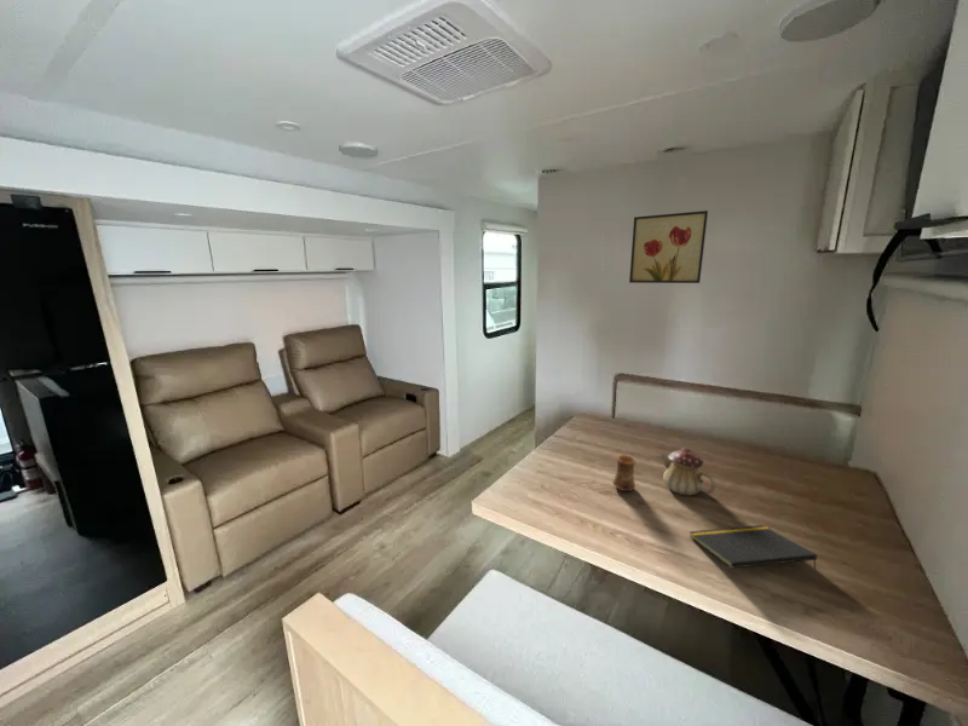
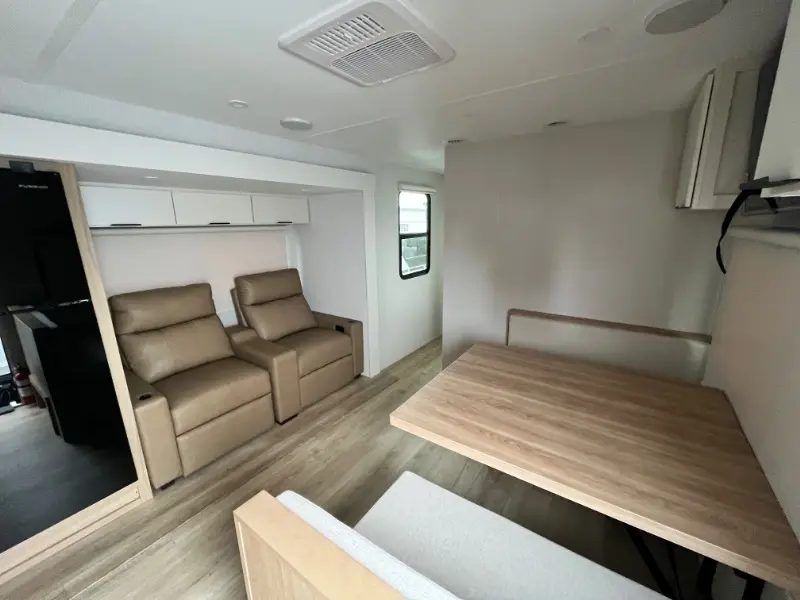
- cup (624, 473)
- notepad (748, 544)
- teapot (686, 468)
- wall art (666, 249)
